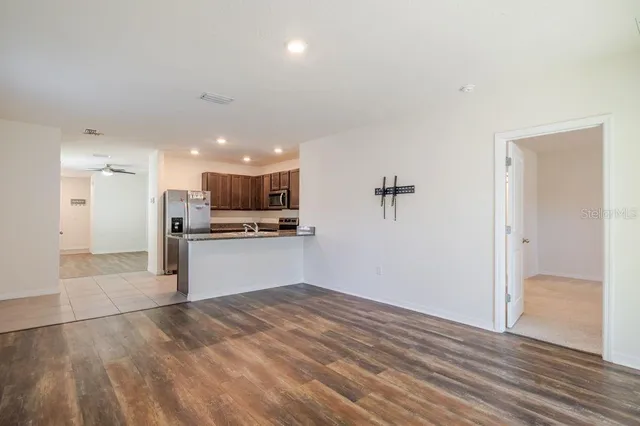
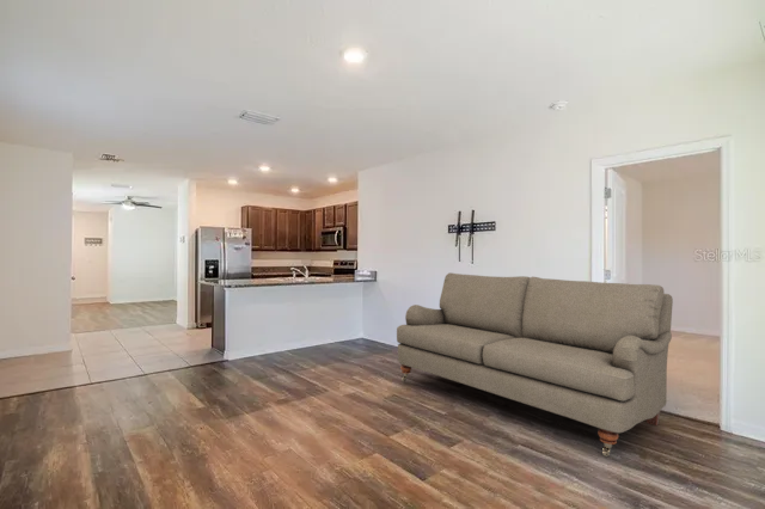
+ sofa (514, 337)
